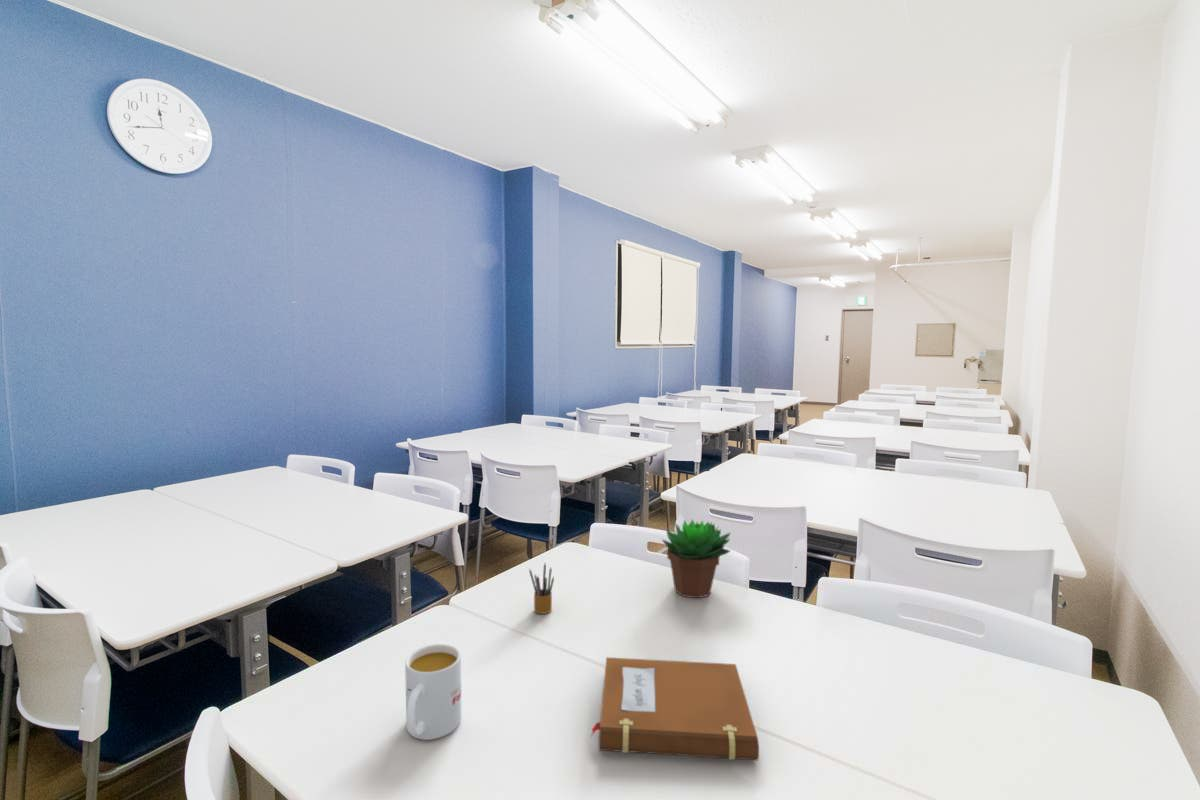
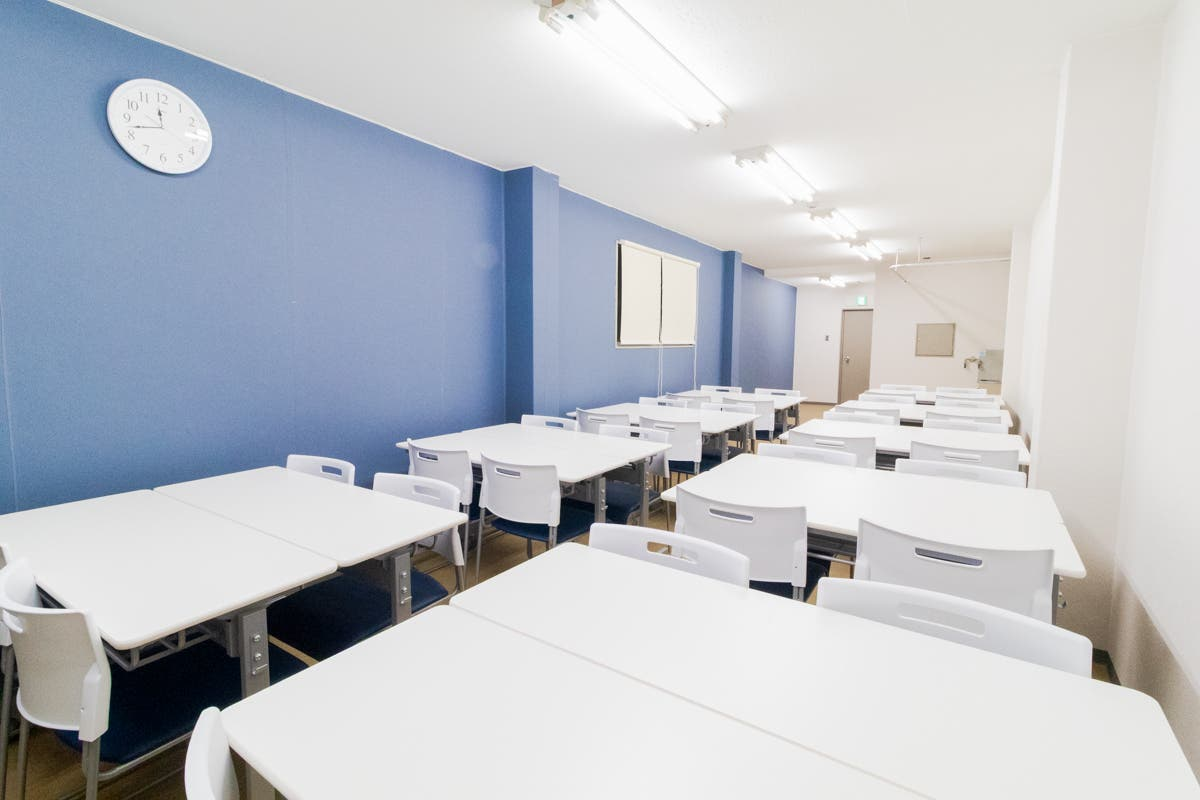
- mug (428, 696)
- succulent plant (696, 556)
- notebook (669, 704)
- pencil box (543, 588)
